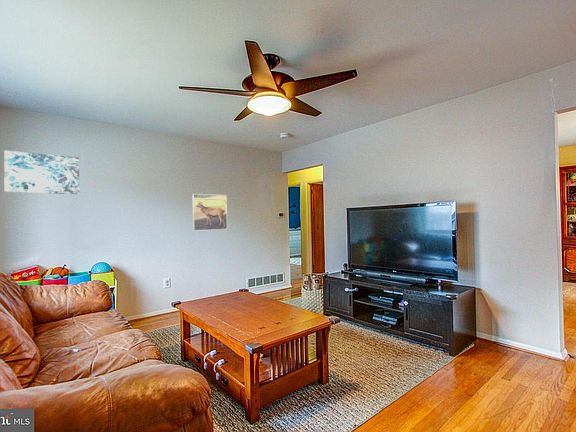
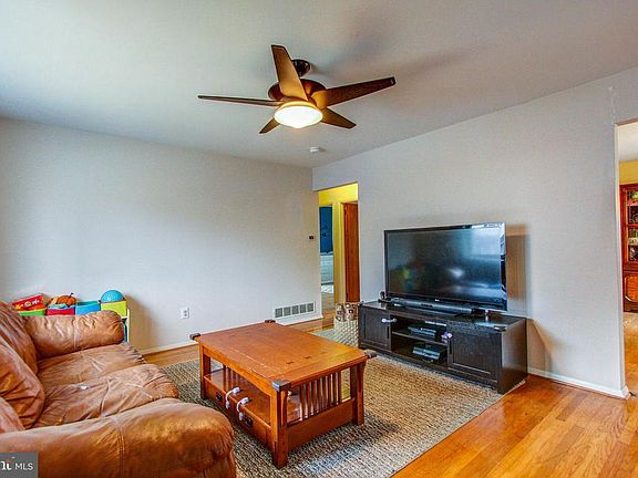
- wall art (44, 173)
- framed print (210, 212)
